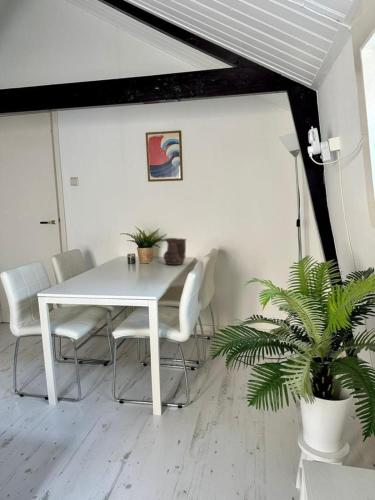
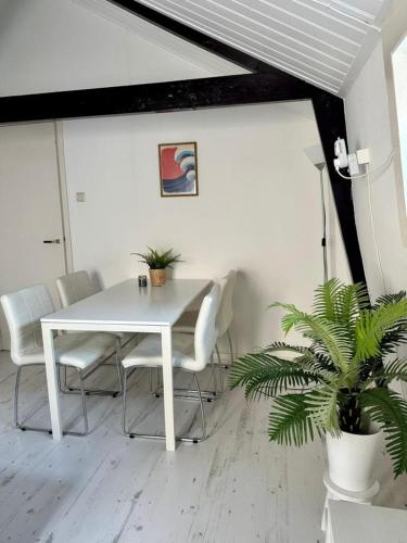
- pitcher (175, 251)
